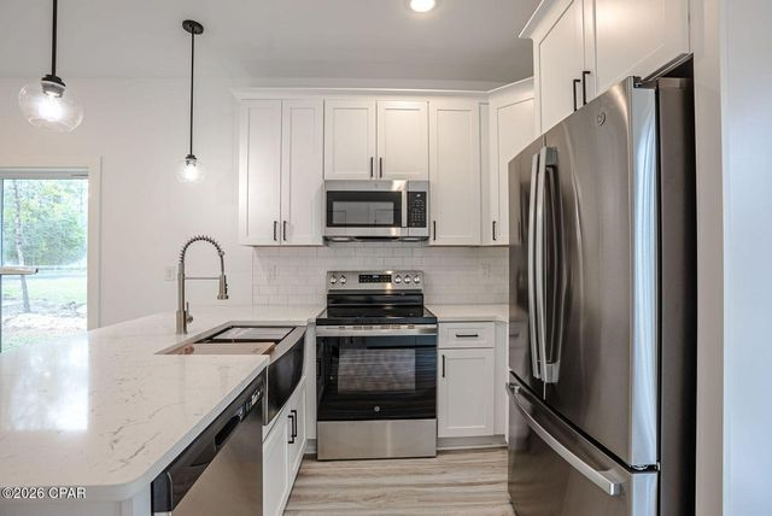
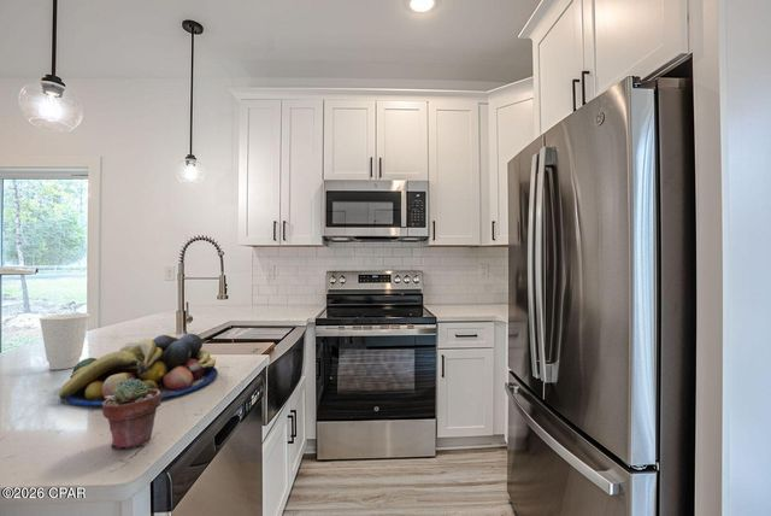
+ cup (64, 341)
+ potted succulent (131, 409)
+ fruit bowl (147, 359)
